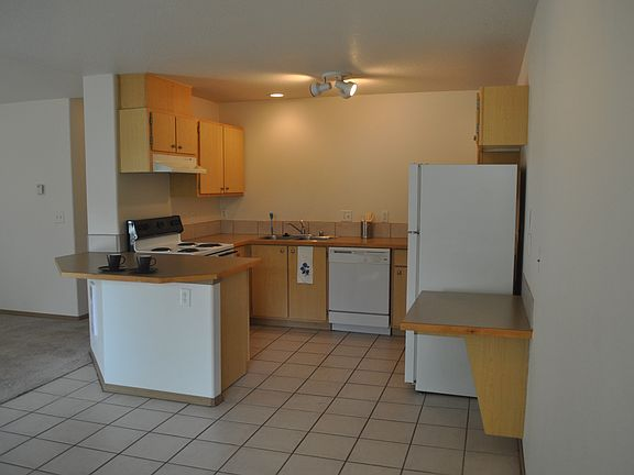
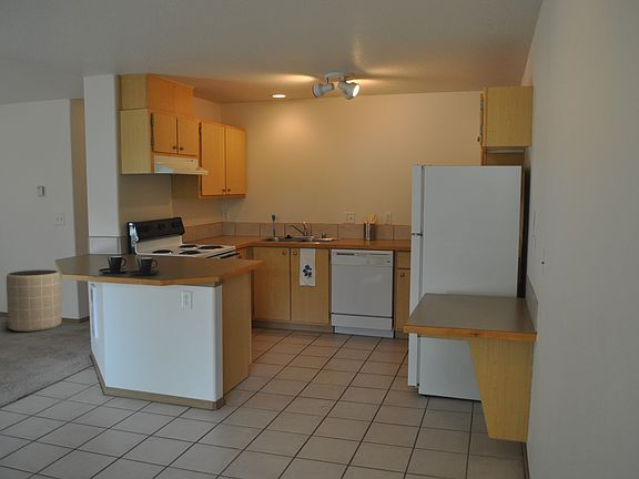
+ trash can (34, 299)
